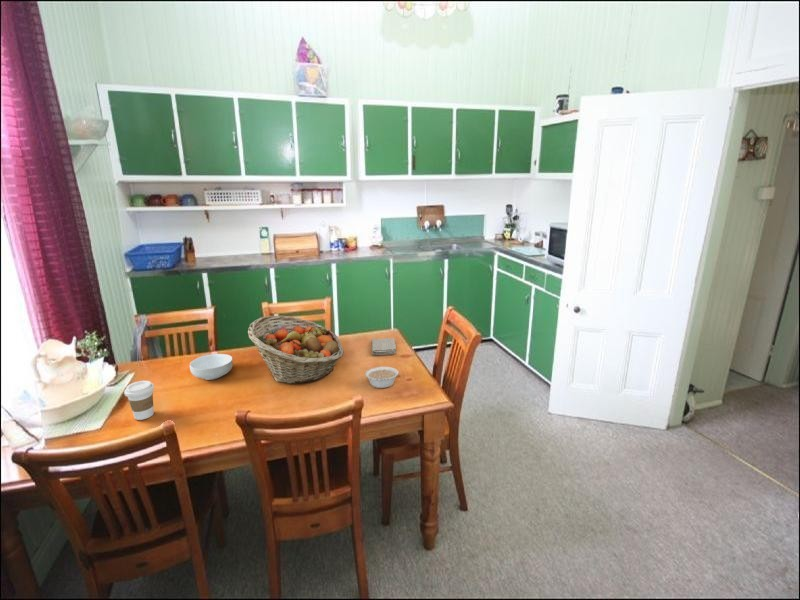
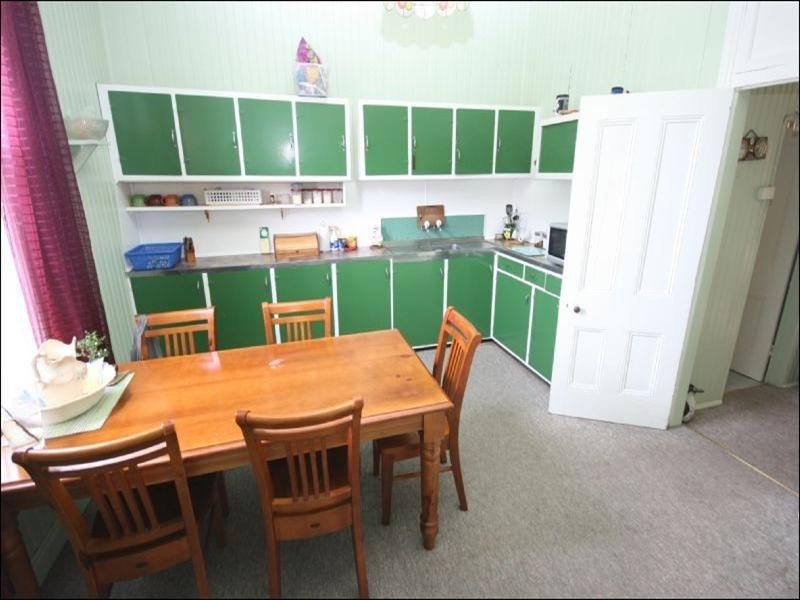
- coffee cup (141, 400)
- legume (383, 376)
- washcloth (383, 345)
- fruit basket (297, 345)
- cereal bowl (212, 368)
